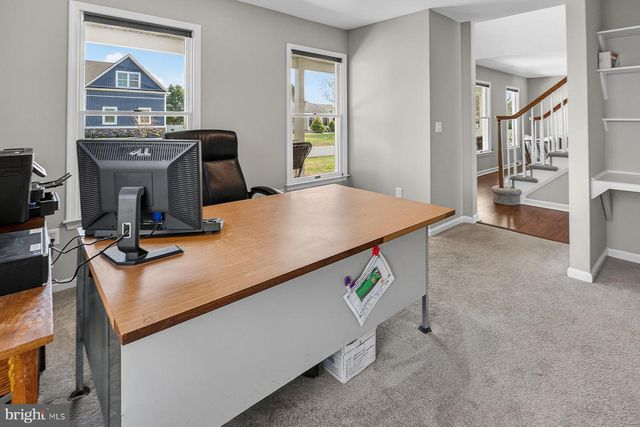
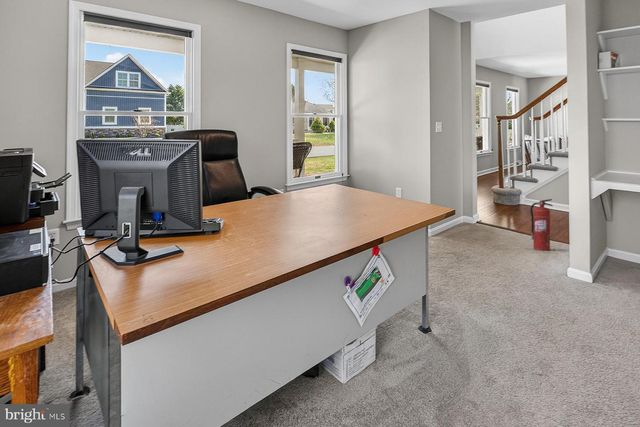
+ fire extinguisher (541, 224)
